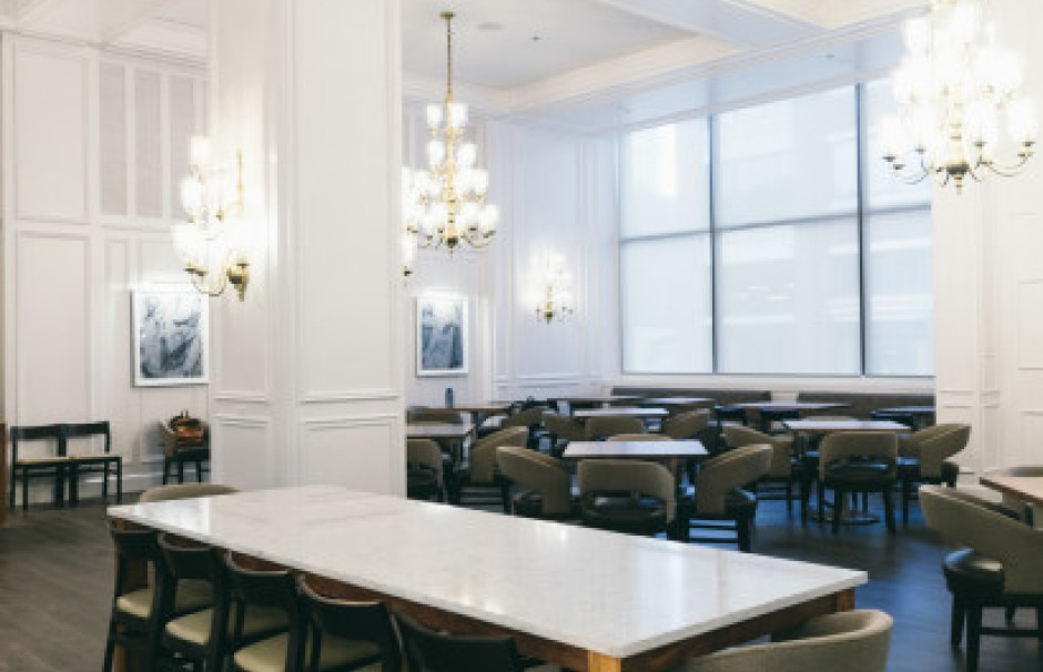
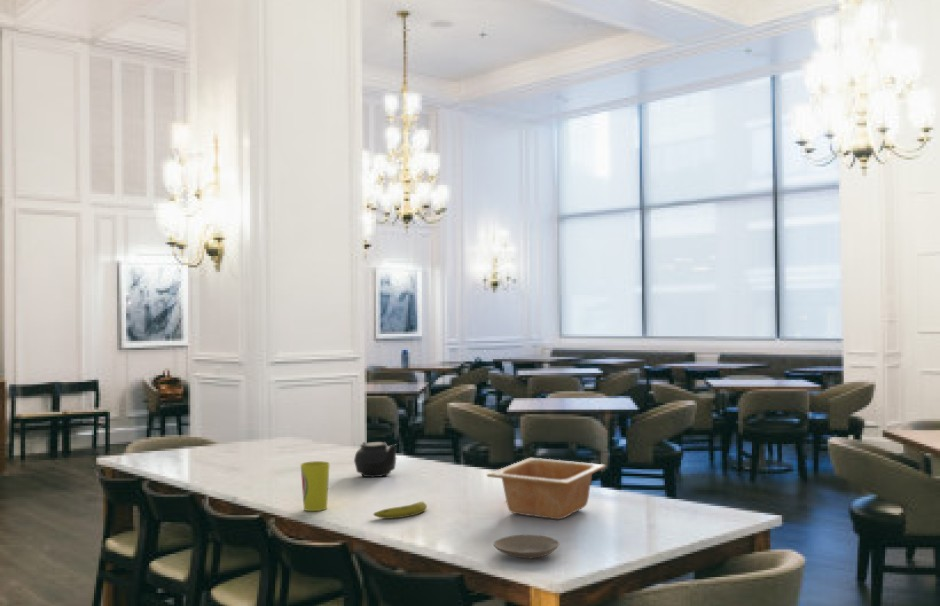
+ fruit (401, 509)
+ plate (526, 548)
+ cup (315, 486)
+ serving bowl (547, 489)
+ teapot (378, 459)
